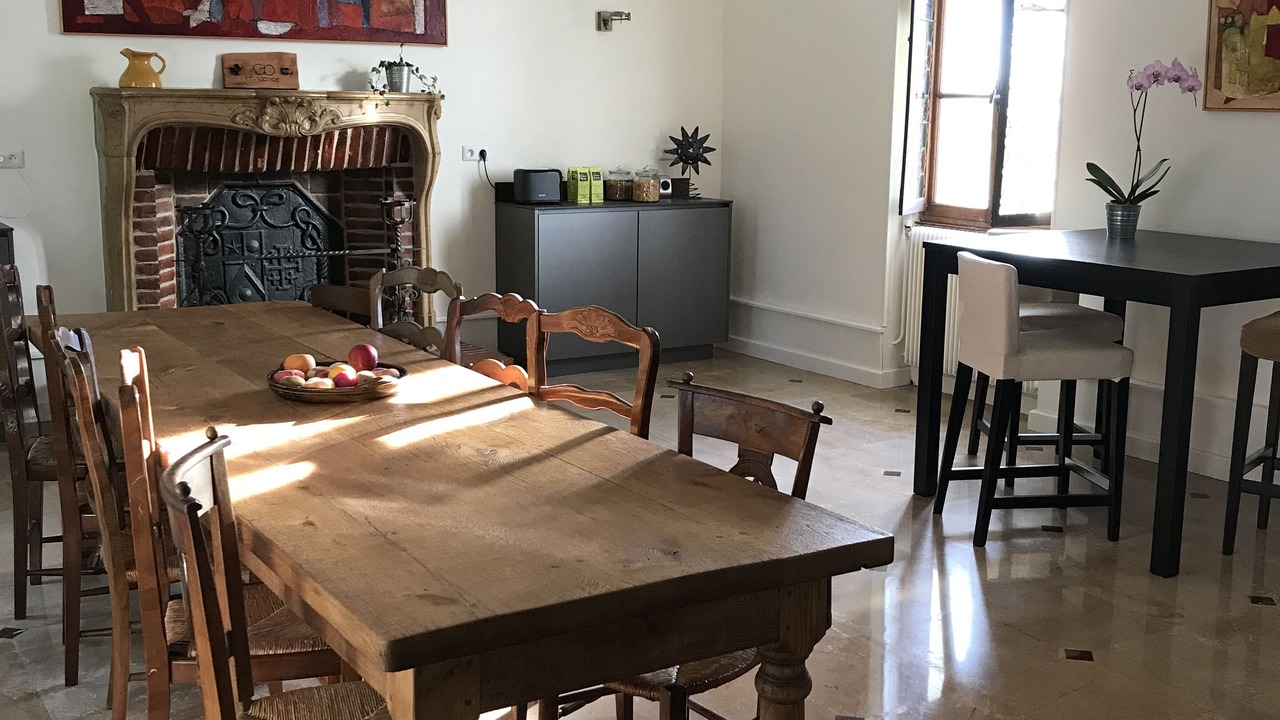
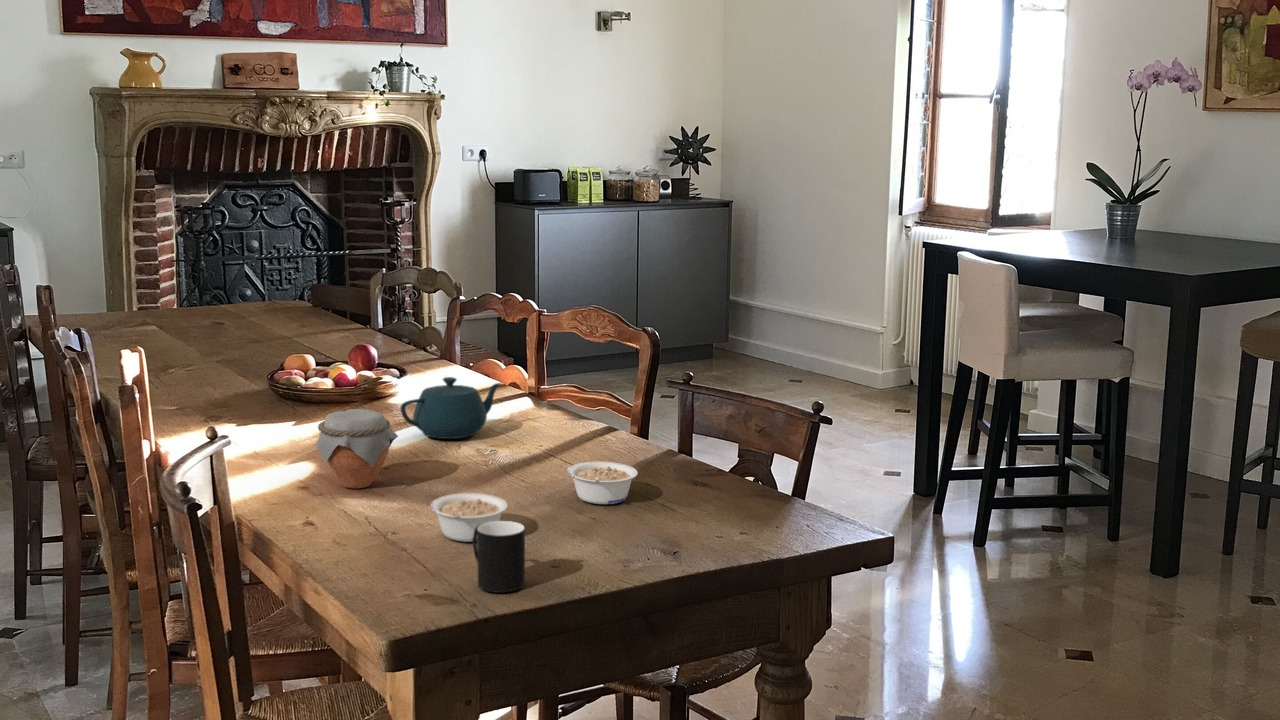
+ jar (356, 449)
+ legume (470, 516)
+ teapot (453, 405)
+ cup (495, 553)
+ legume (603, 482)
